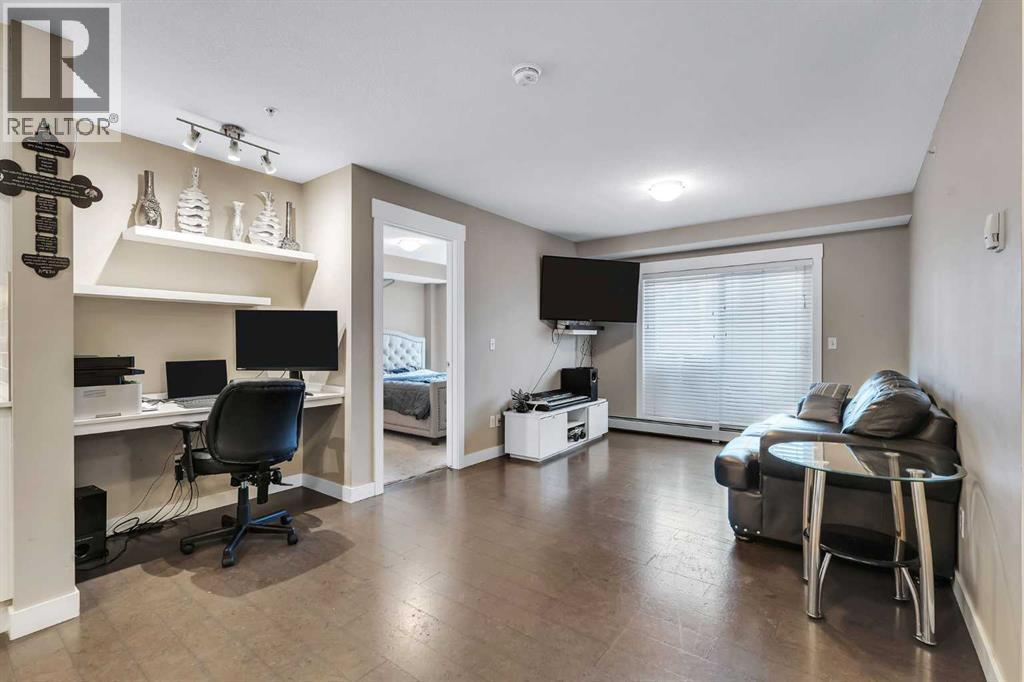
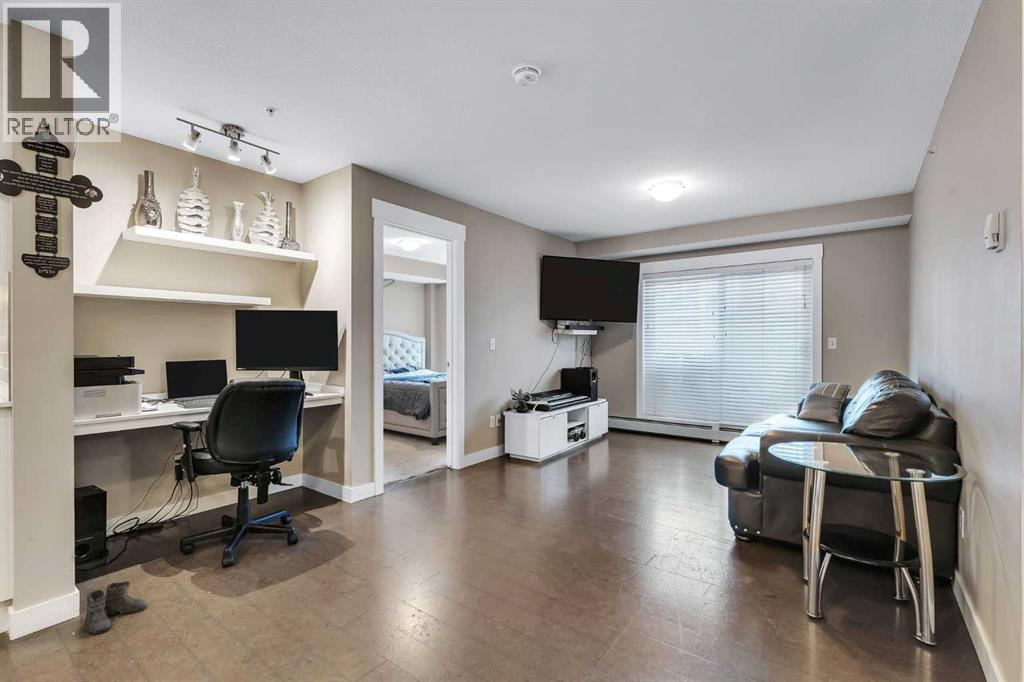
+ boots (110, 604)
